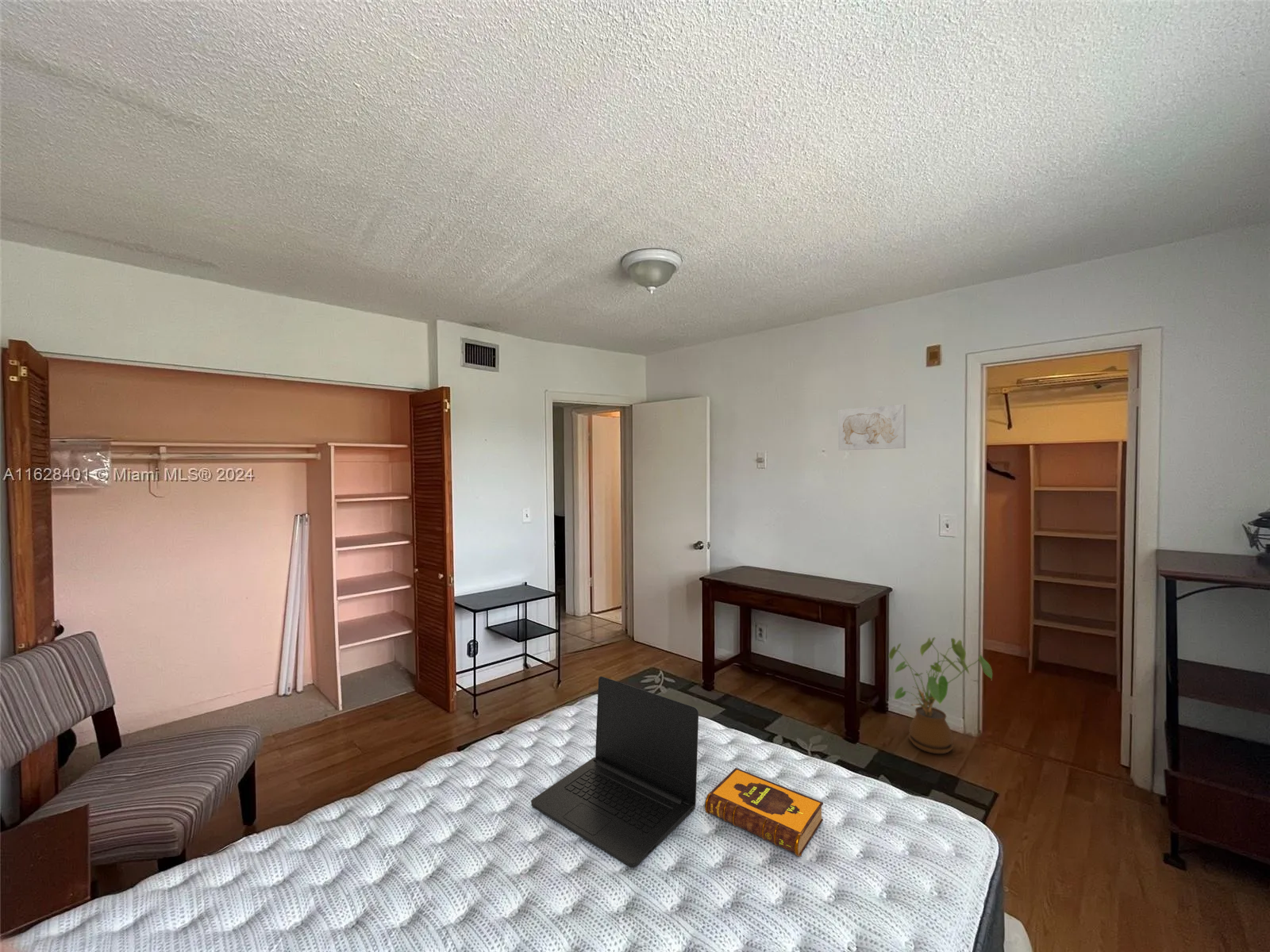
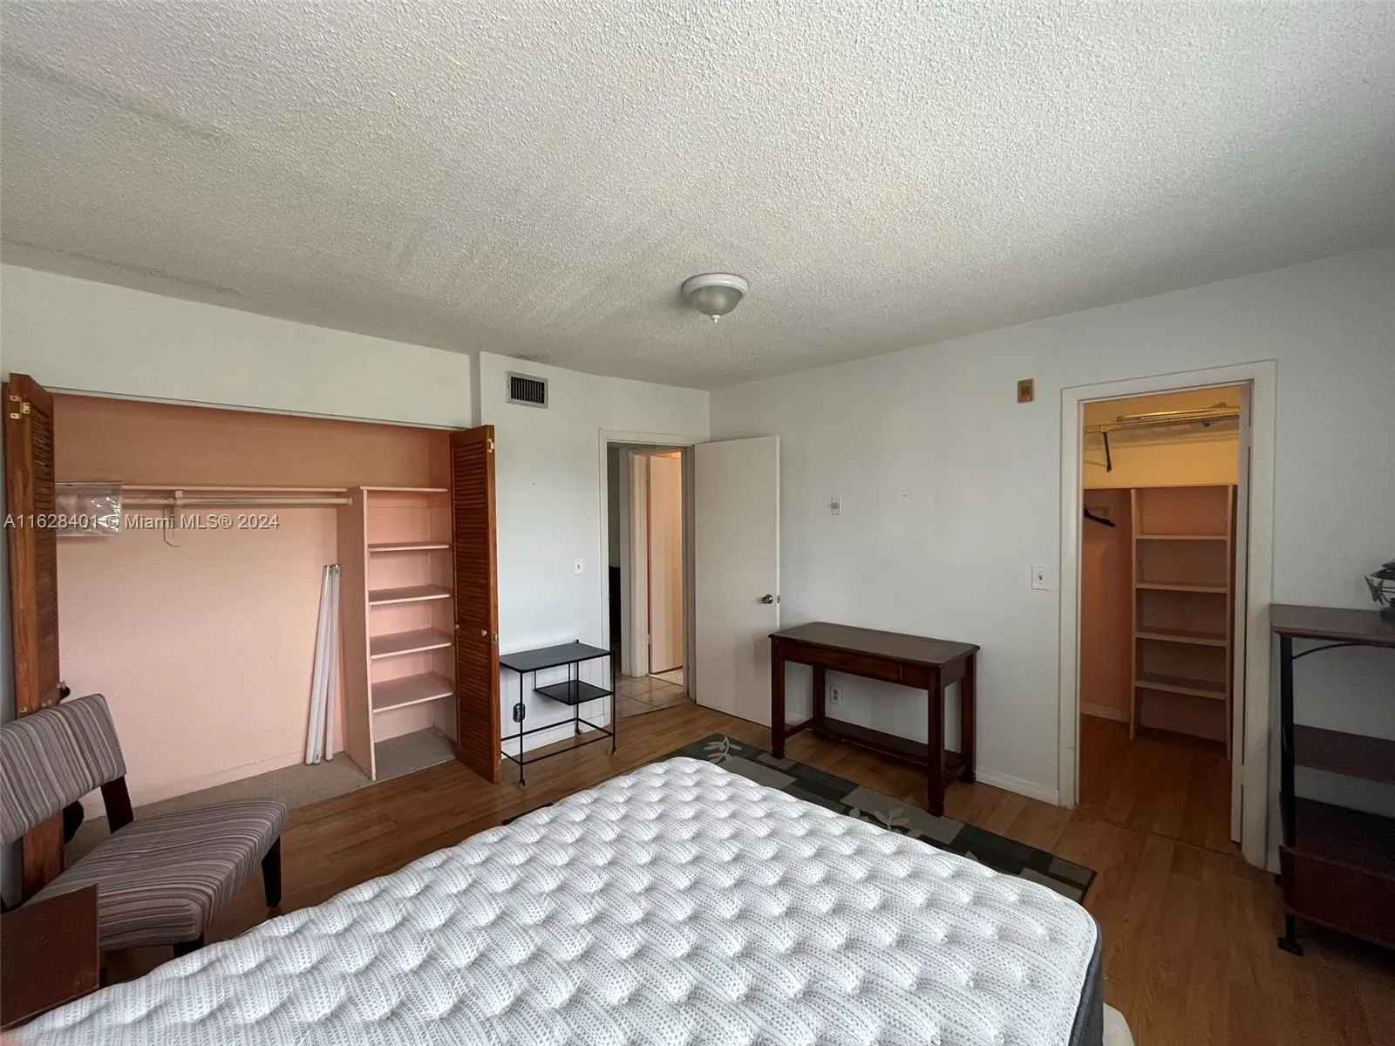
- laptop (614, 757)
- wall art (870, 428)
- hardback book (763, 809)
- house plant (935, 696)
